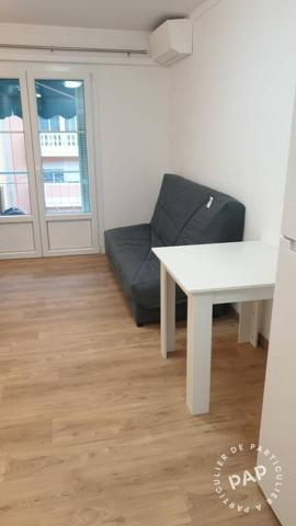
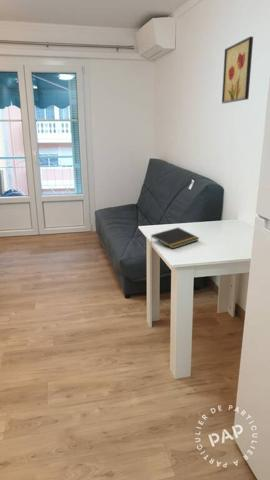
+ notepad (175, 237)
+ wall art (237, 73)
